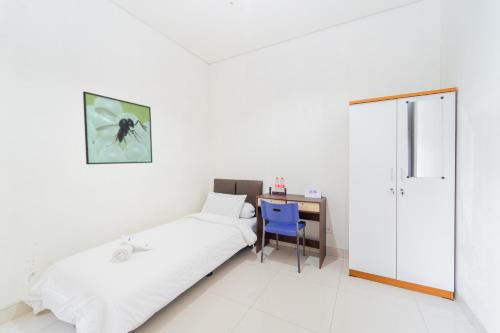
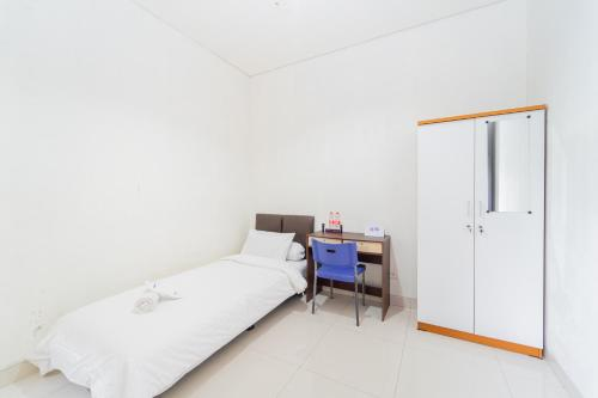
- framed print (122, 132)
